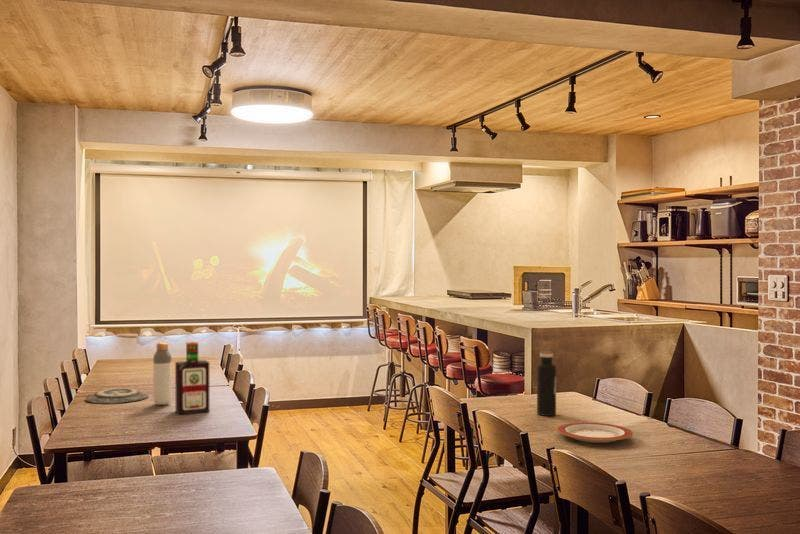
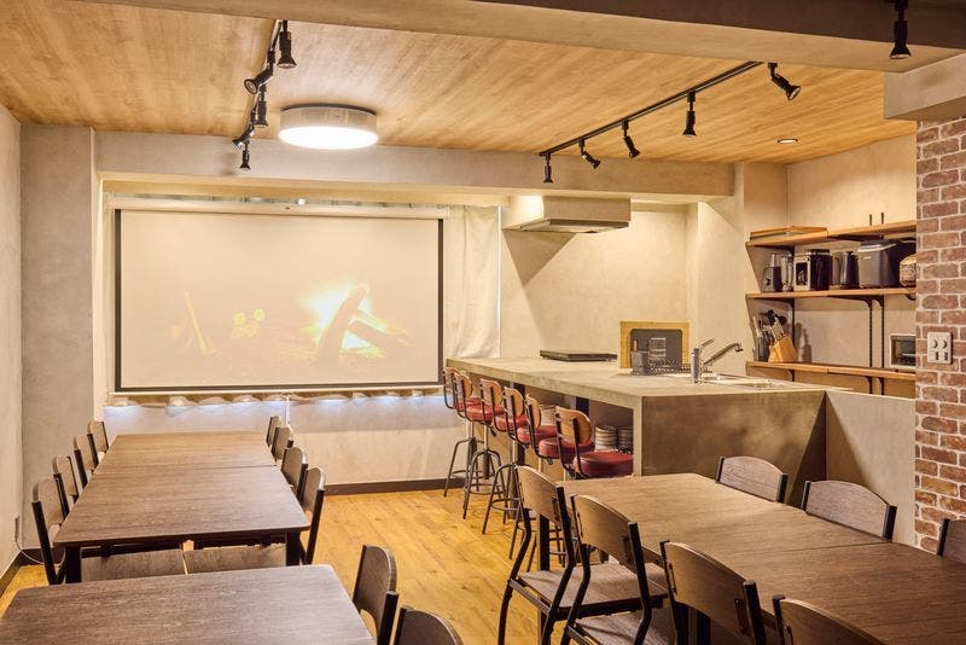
- water bottle (546, 383)
- bottle (162, 373)
- plate (594, 433)
- plate (117, 394)
- bottle (192, 376)
